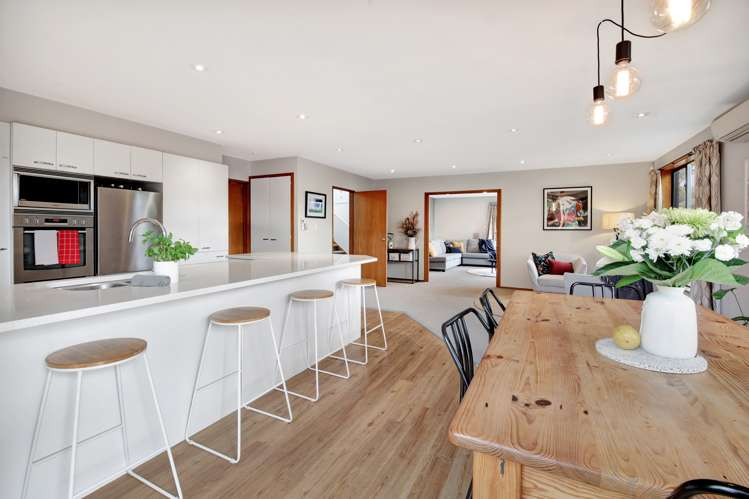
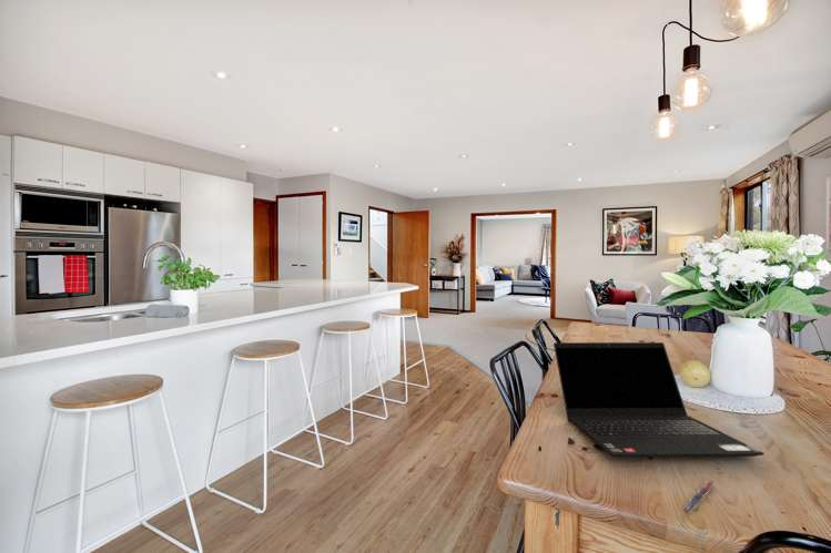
+ laptop computer (641, 391)
+ pen (699, 493)
